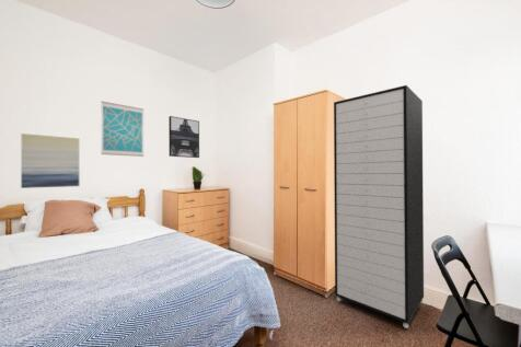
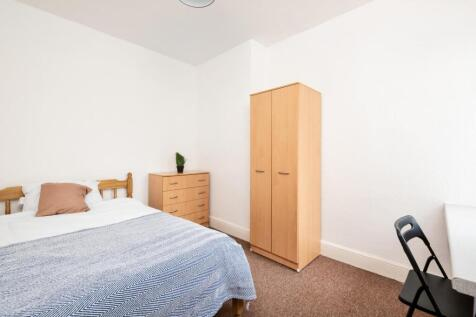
- wall art (184, 138)
- storage cabinet (378, 201)
- wall art (51, 161)
- wall art (123, 130)
